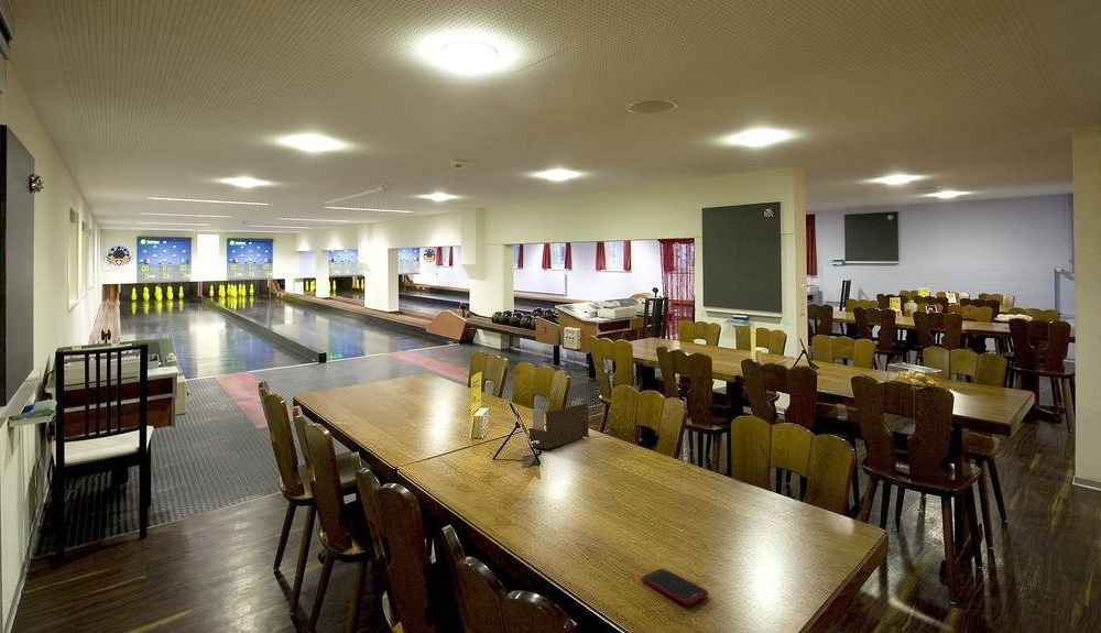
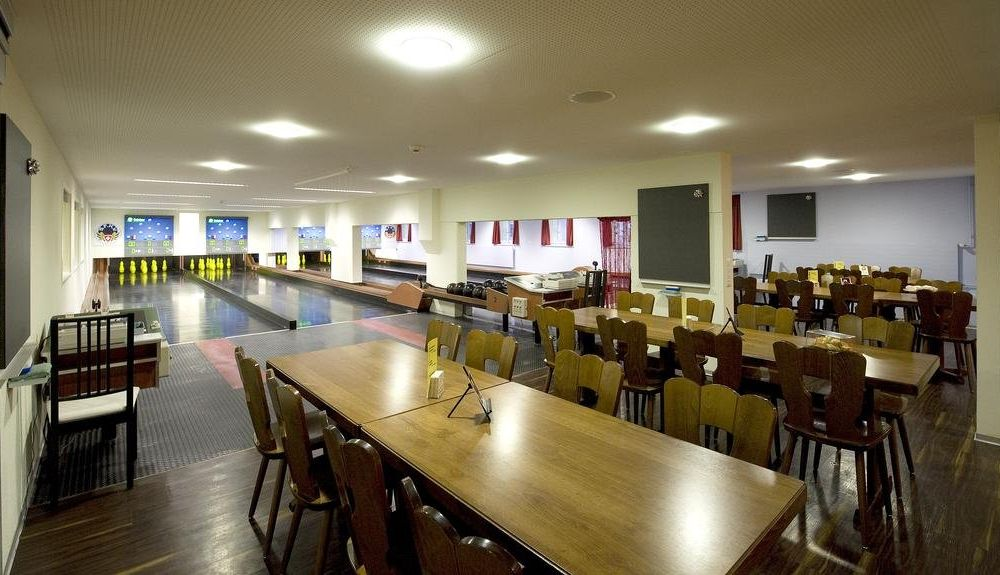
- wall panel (559, 423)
- cell phone (674, 586)
